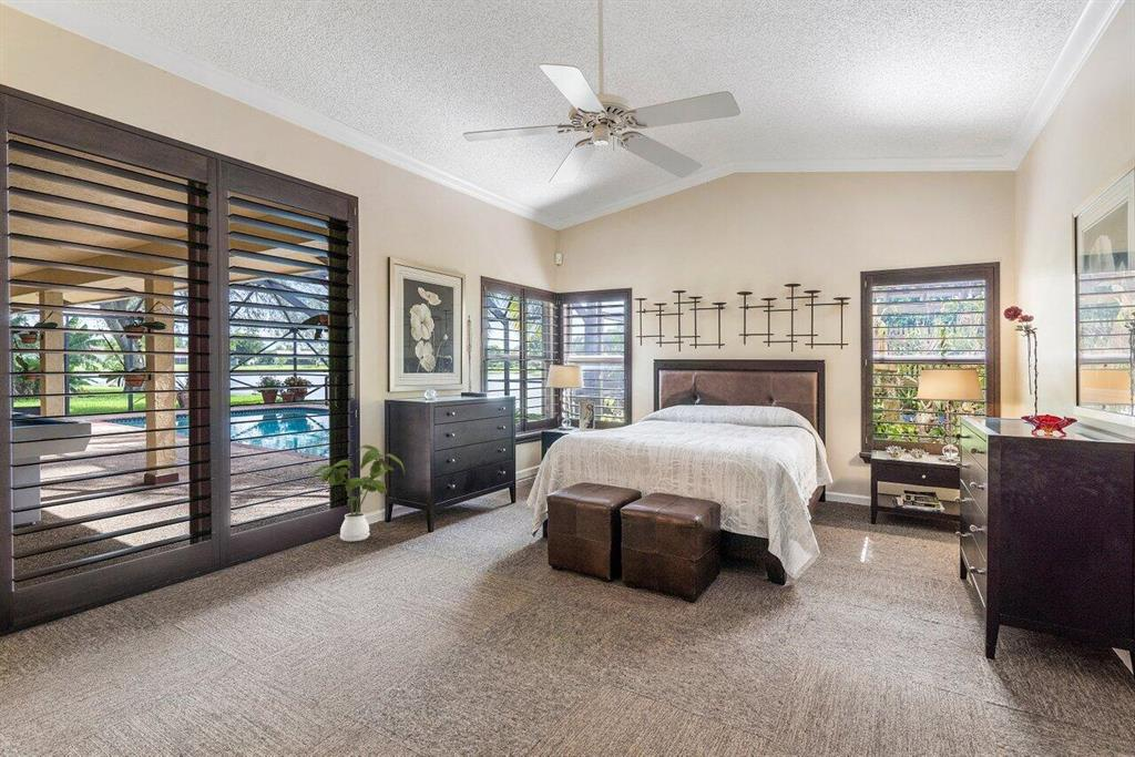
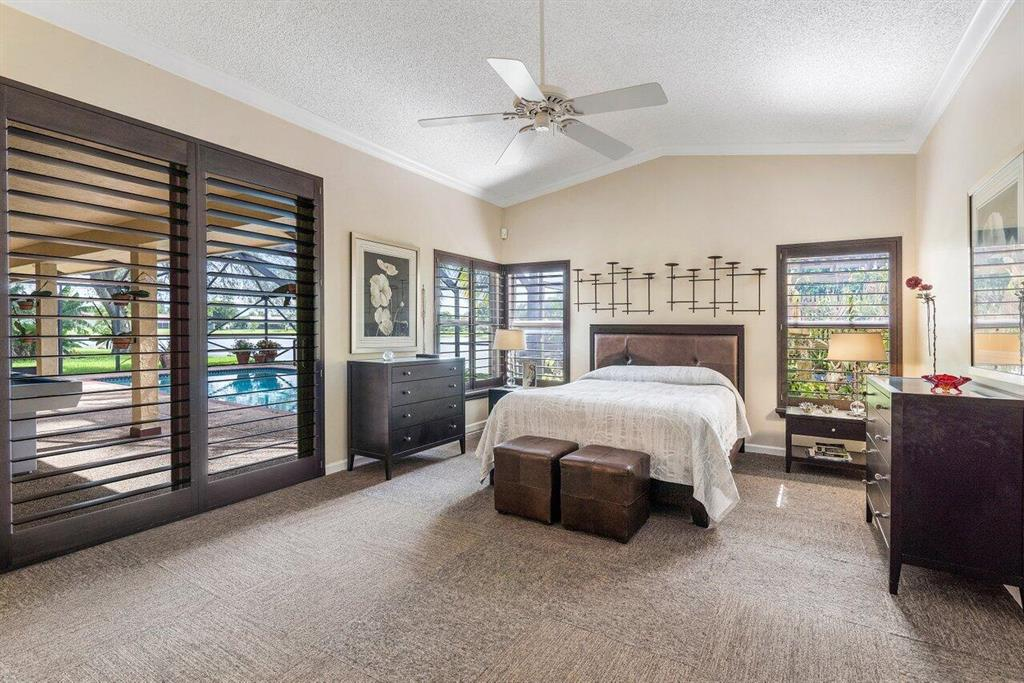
- house plant (367, 491)
